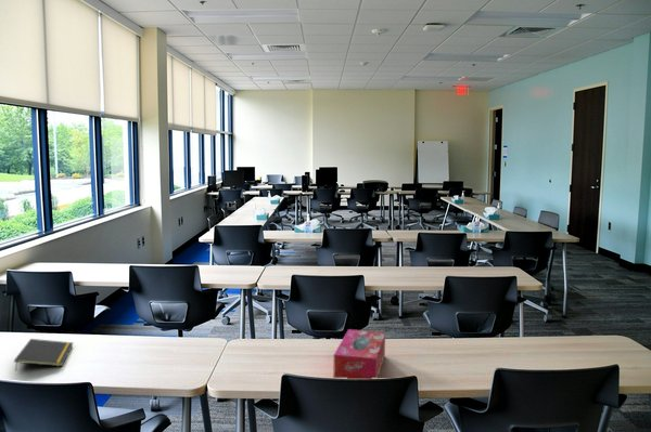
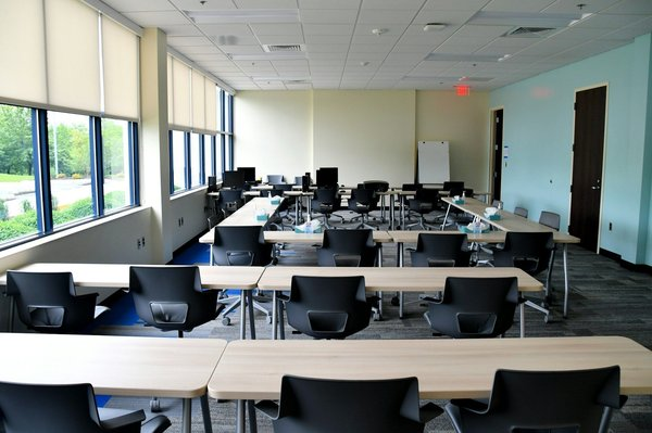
- notepad (46, 352)
- tissue box (360, 355)
